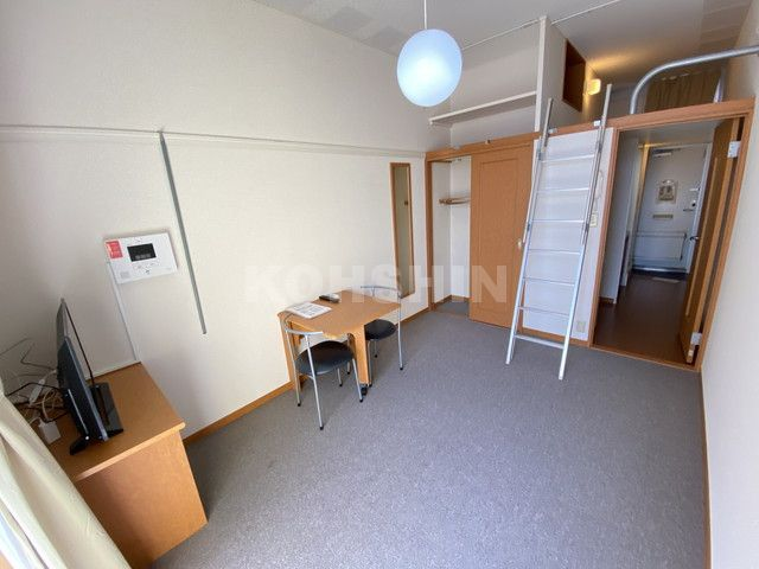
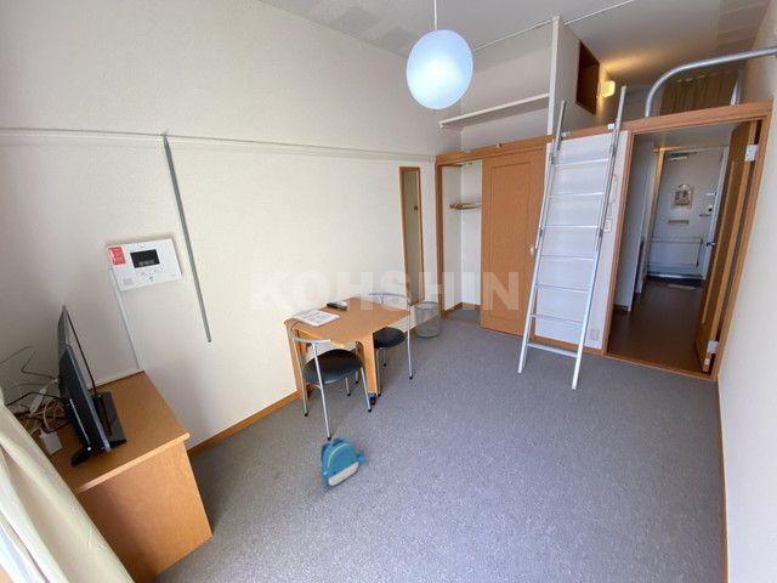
+ backpack (339, 455)
+ waste bin (427, 319)
